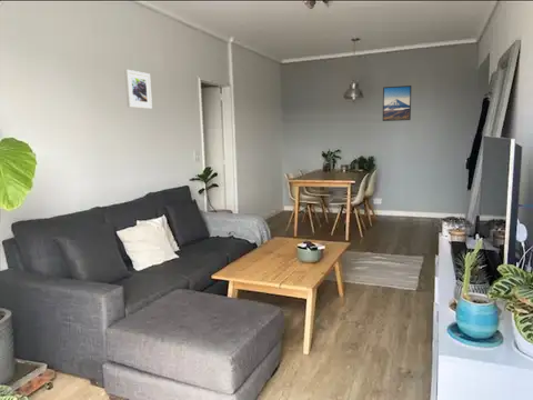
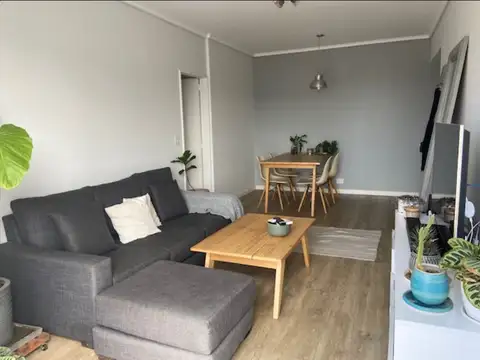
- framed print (139, 90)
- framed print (396, 103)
